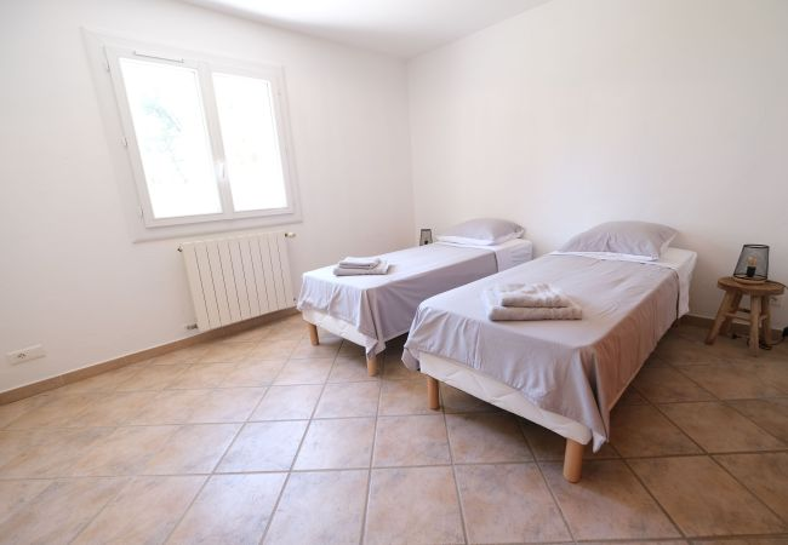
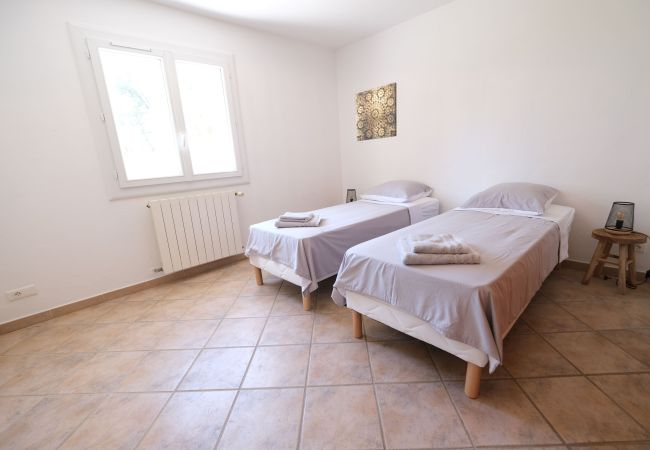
+ wall art (375, 114)
